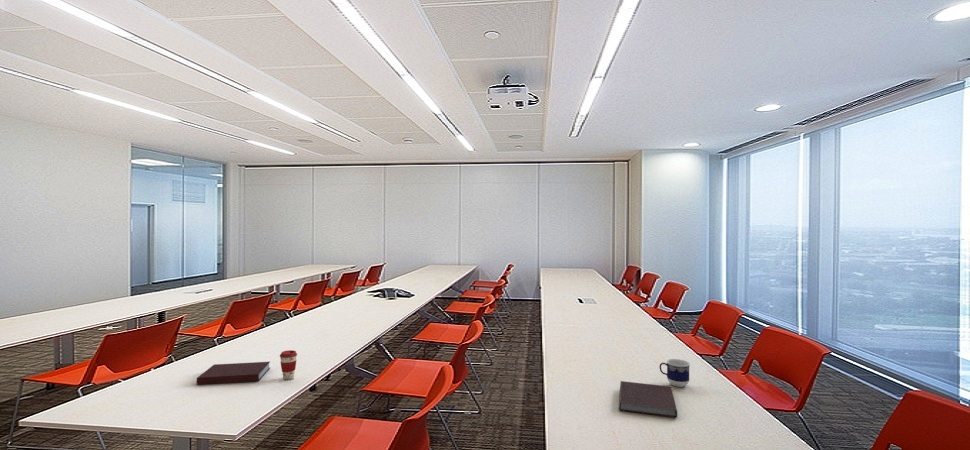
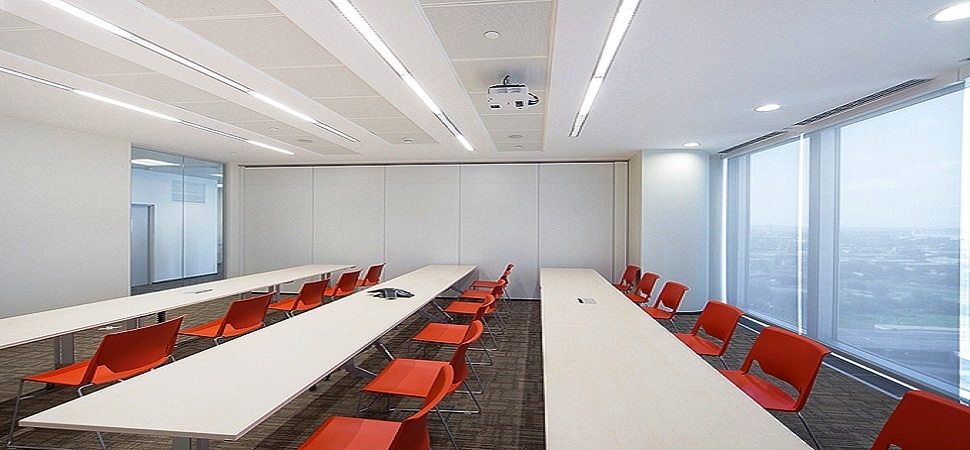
- cup (674, 373)
- notebook (235, 372)
- notebook (646, 398)
- coffee cup (288, 365)
